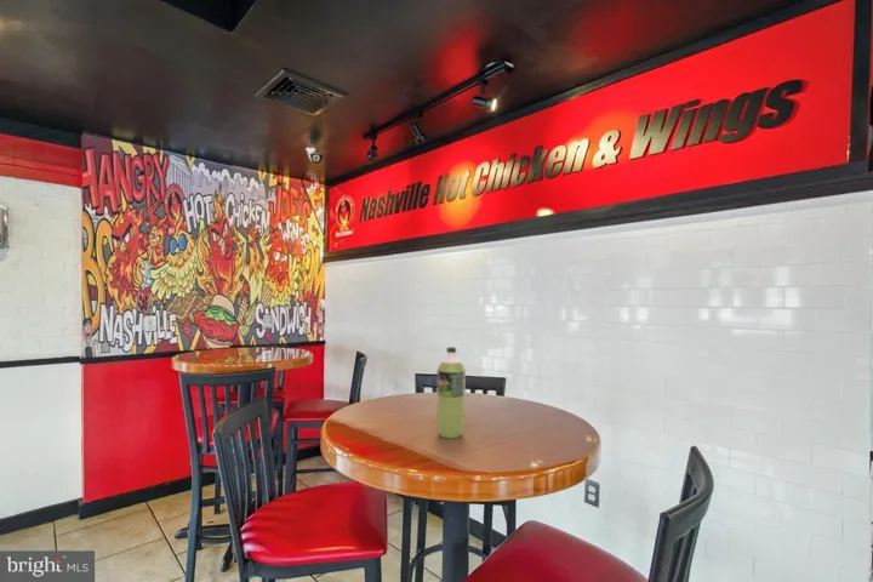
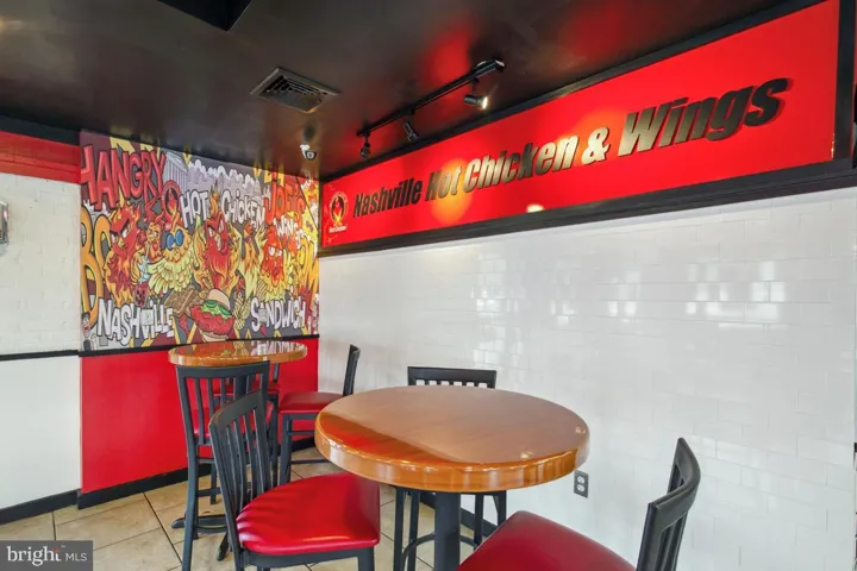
- pop (450, 390)
